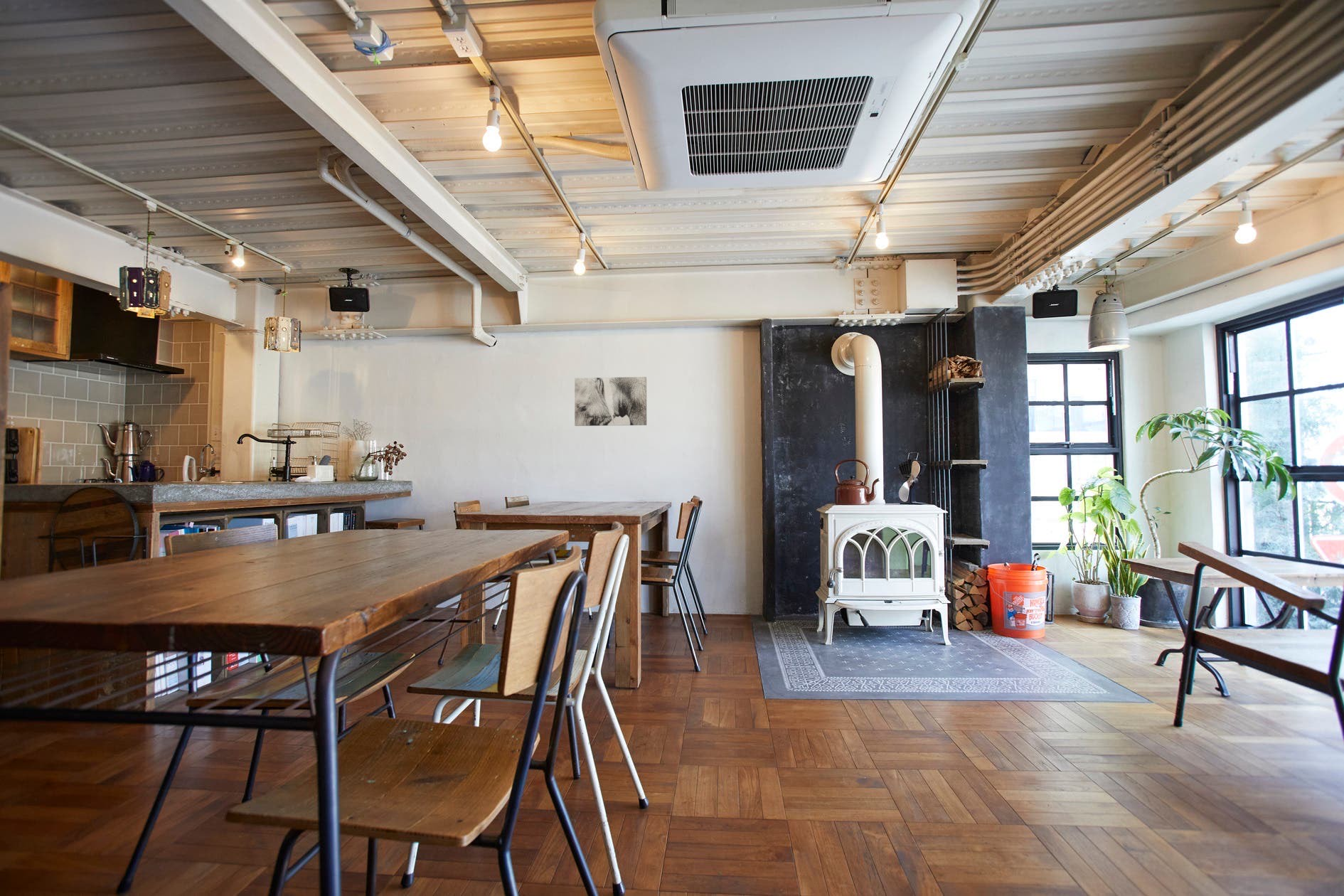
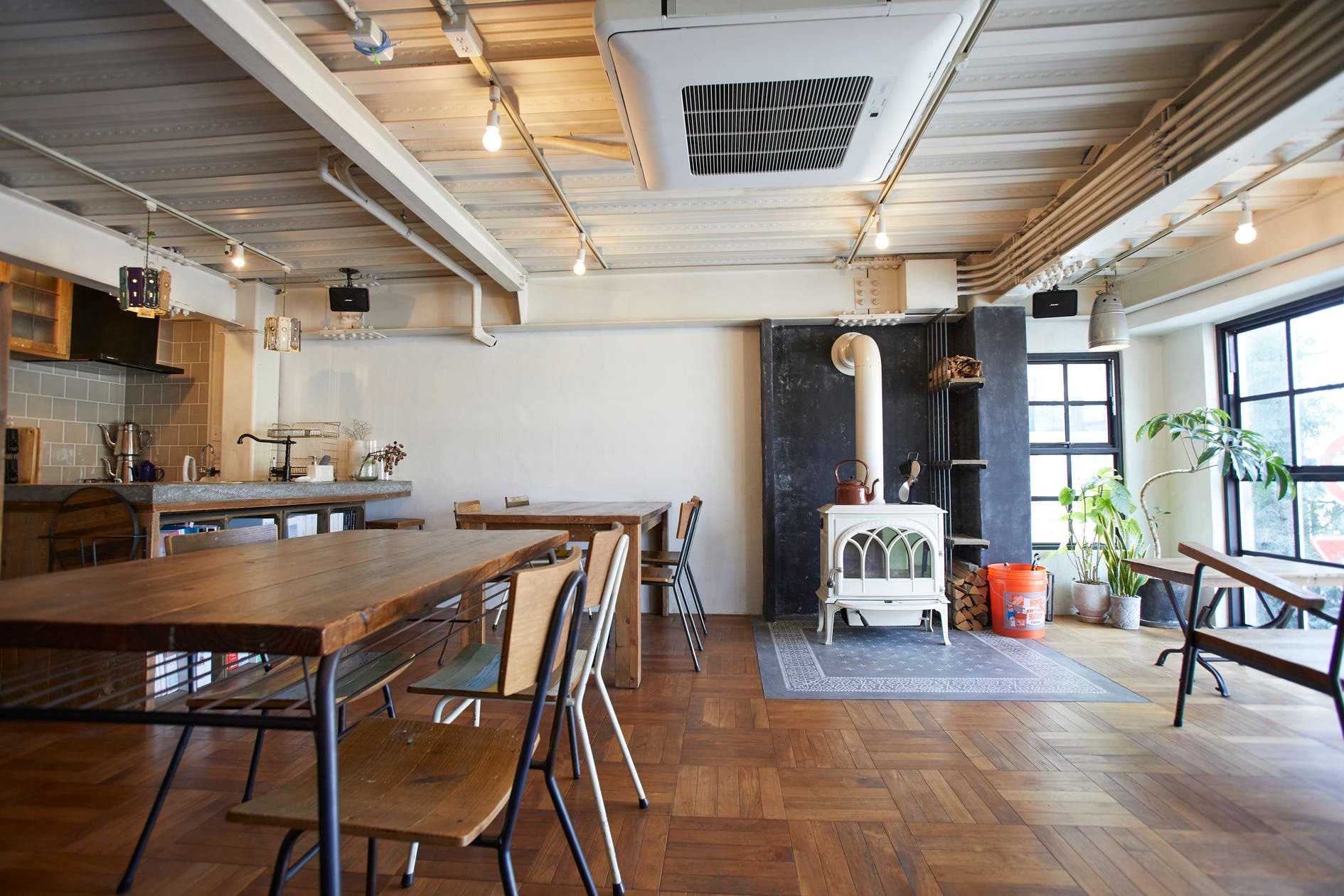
- wall art (610, 401)
